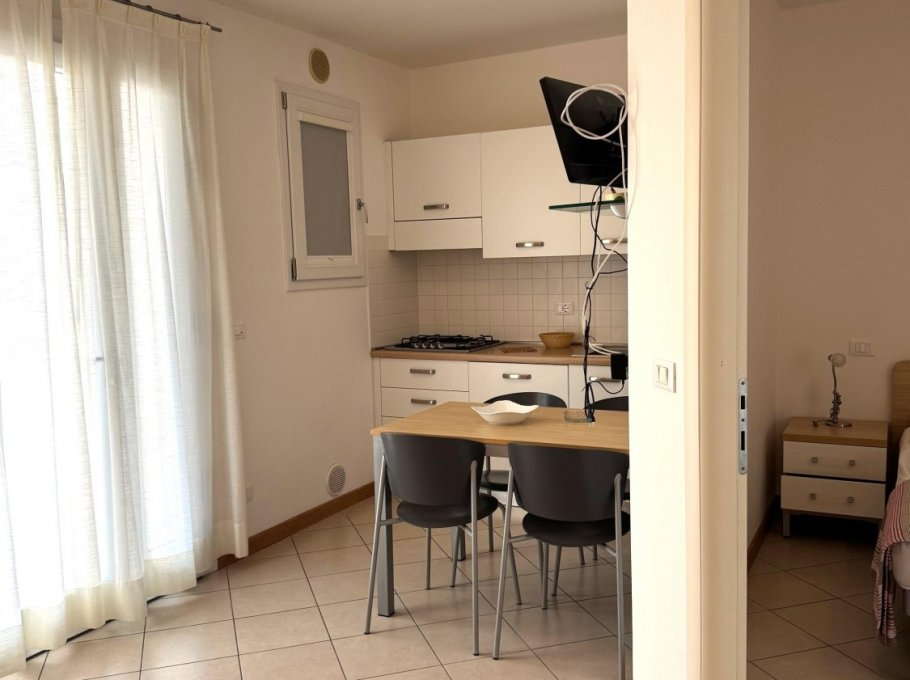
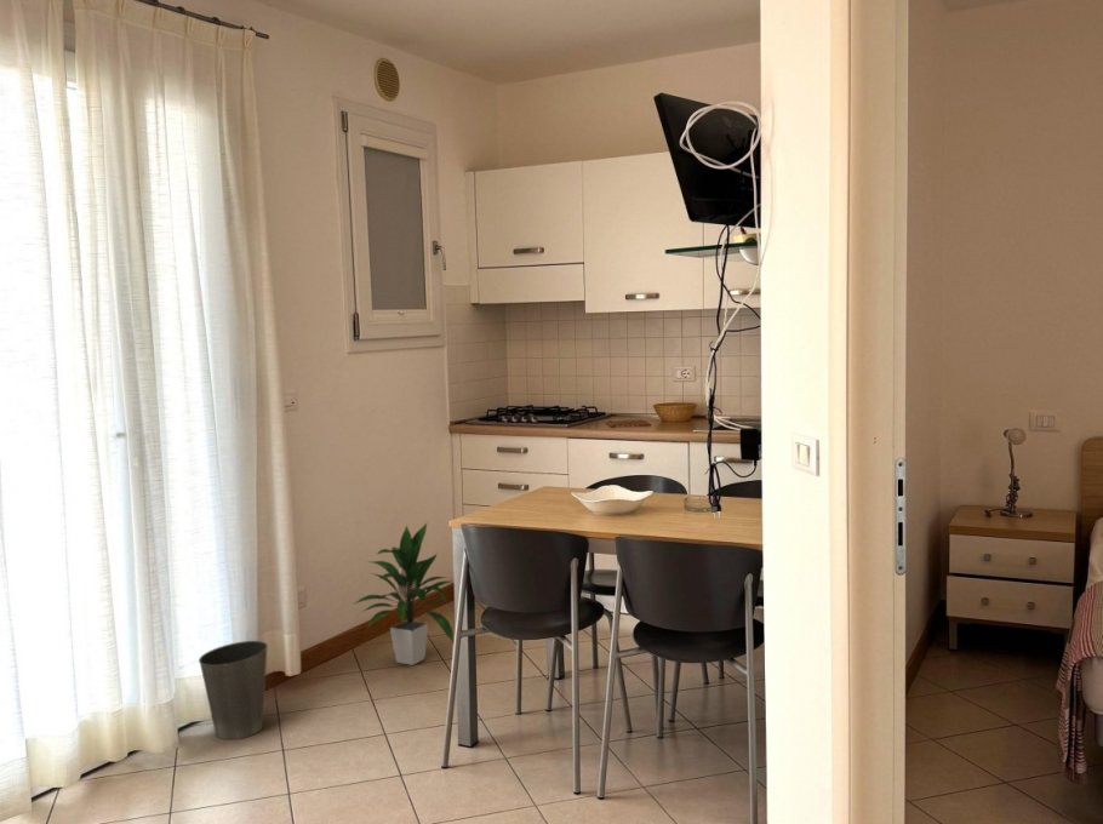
+ indoor plant (410, 595)
+ waste basket (235, 691)
